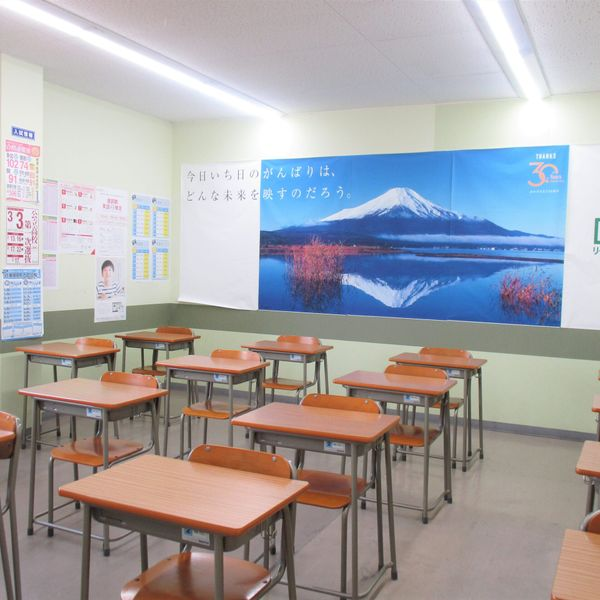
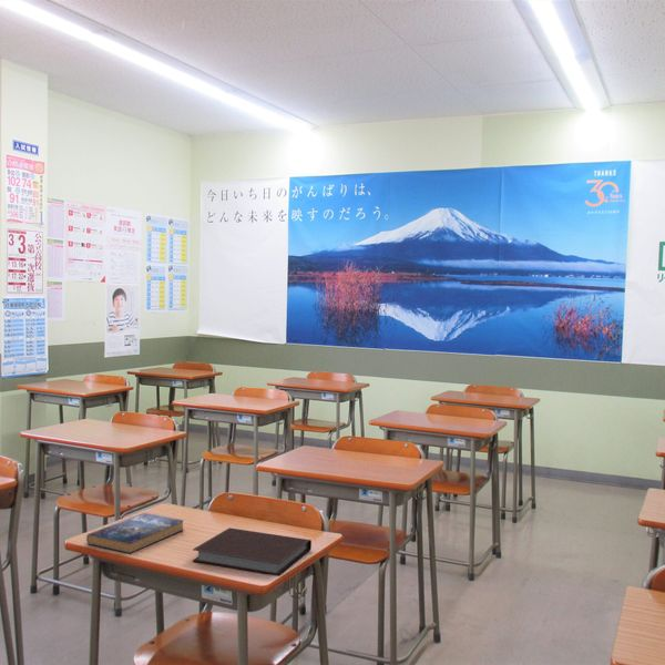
+ book (136, 531)
+ notebook (253, 549)
